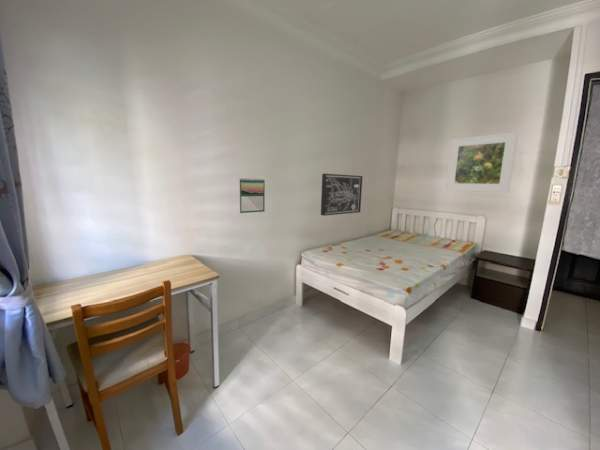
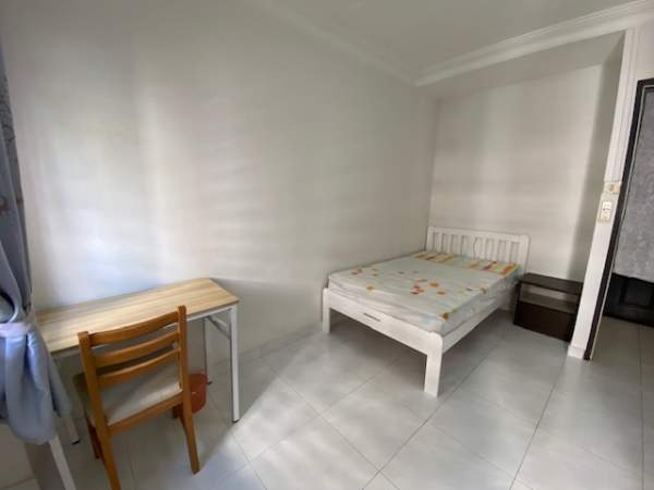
- calendar (252, 195)
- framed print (478, 164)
- wall art (342, 194)
